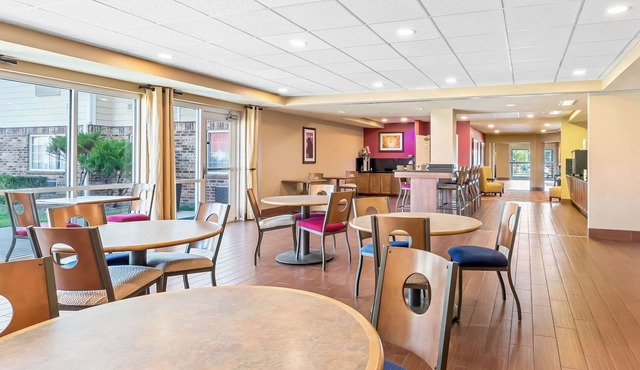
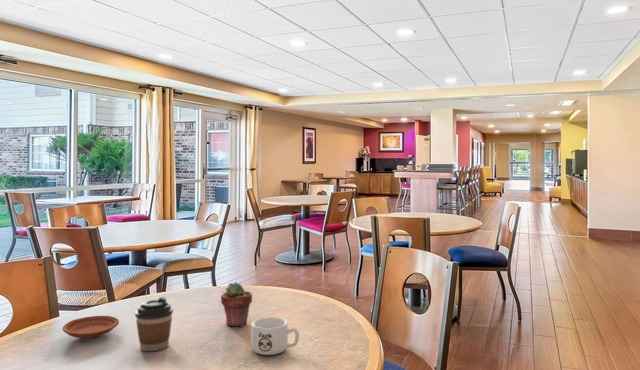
+ plate (91, 329)
+ mug (275, 336)
+ coffee cup (154, 322)
+ potted succulent (236, 302)
